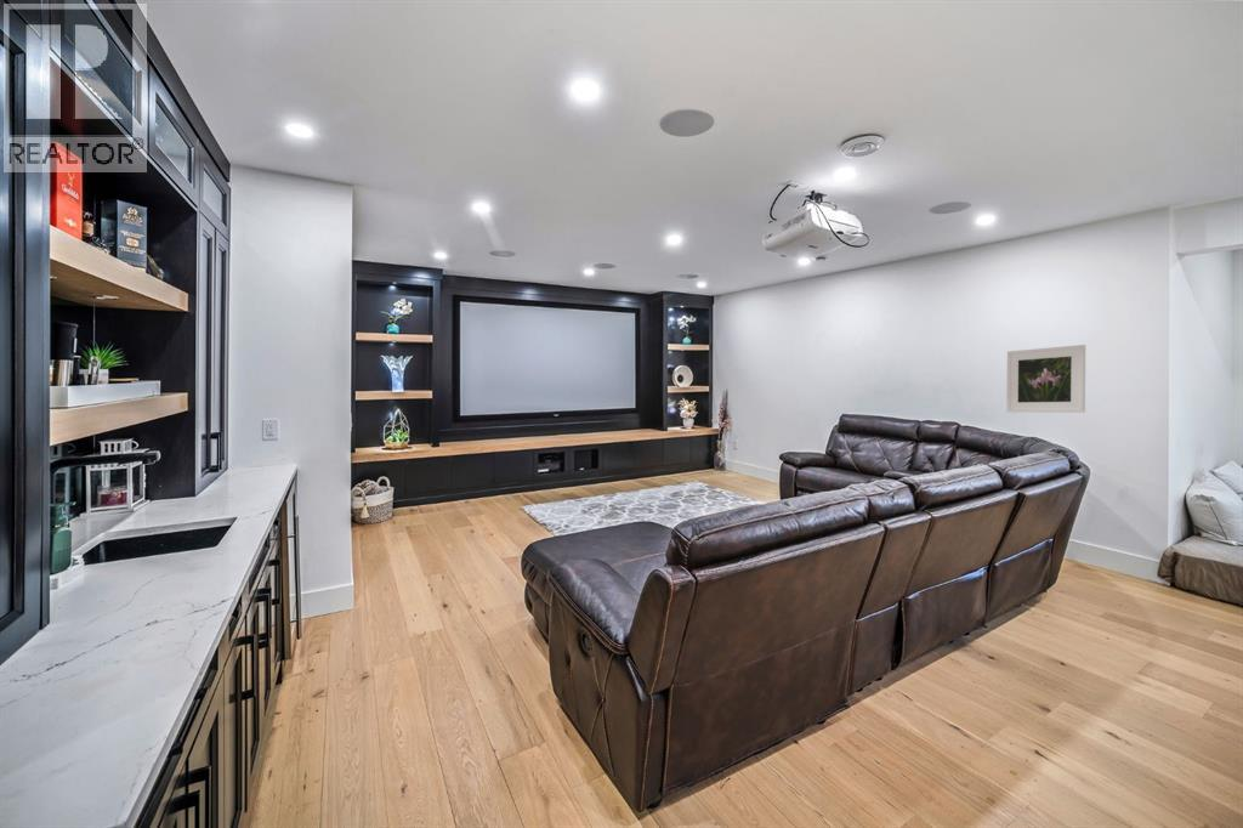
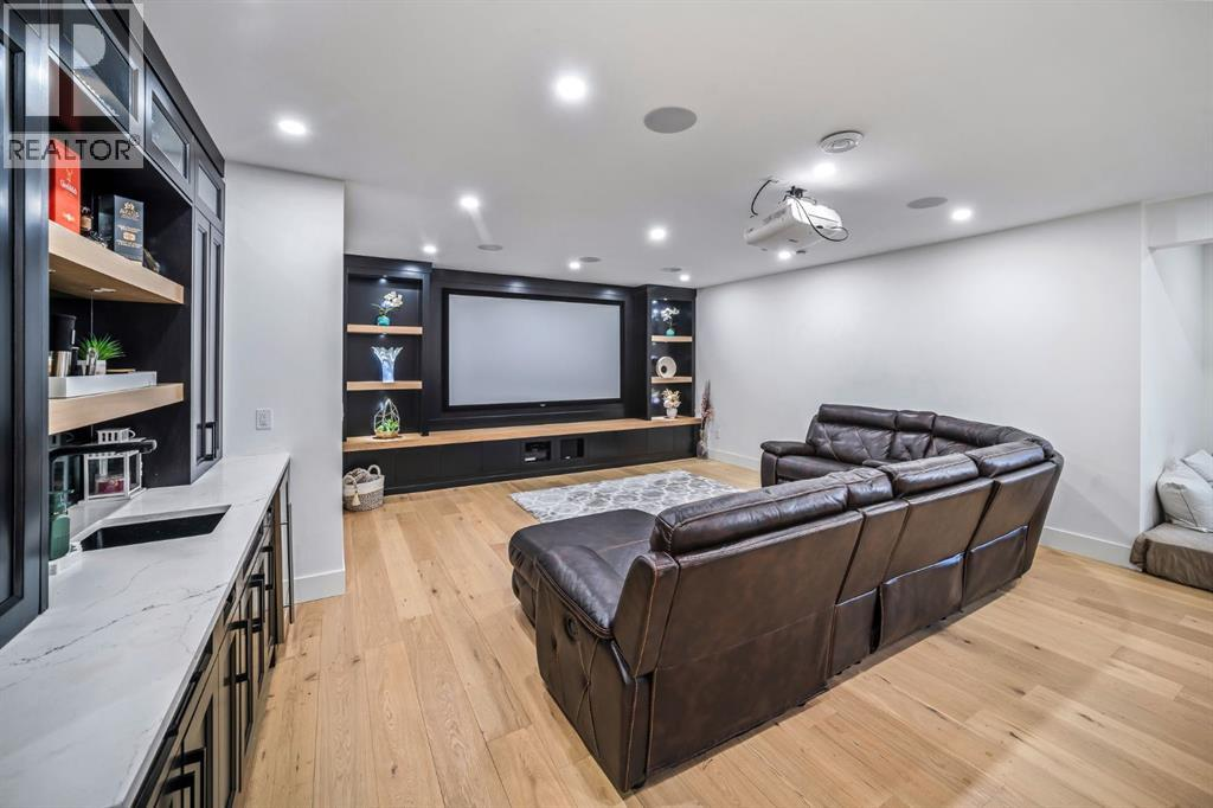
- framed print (1044, 380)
